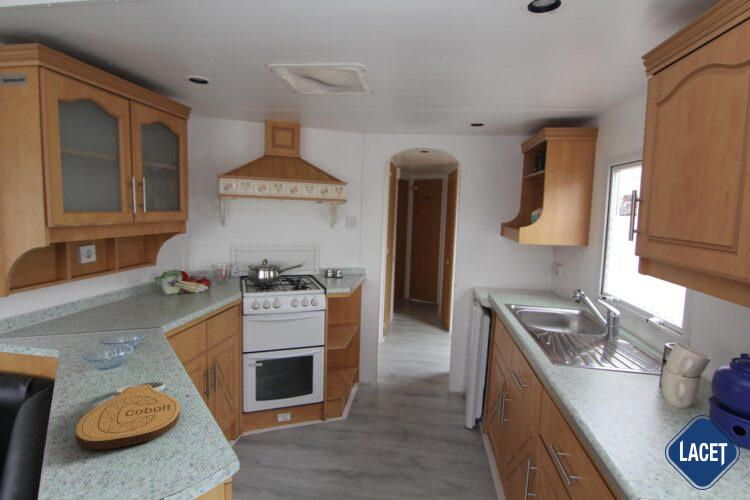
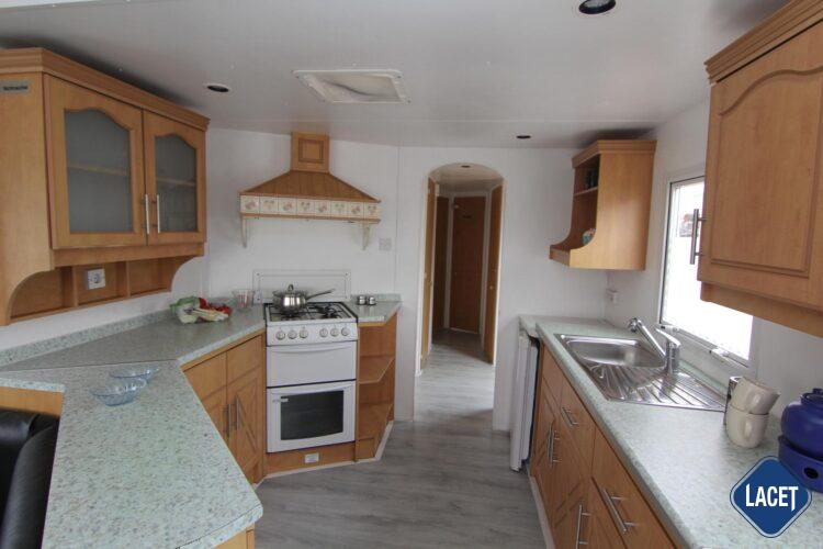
- key chain (135, 403)
